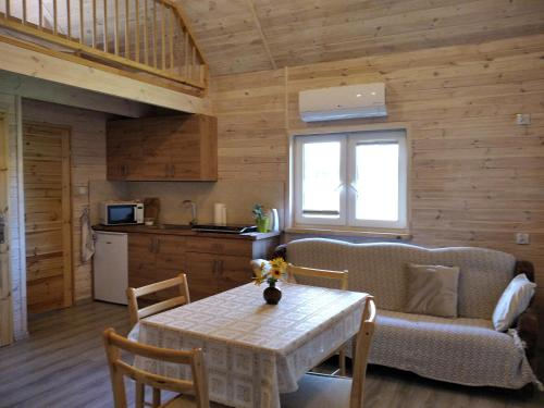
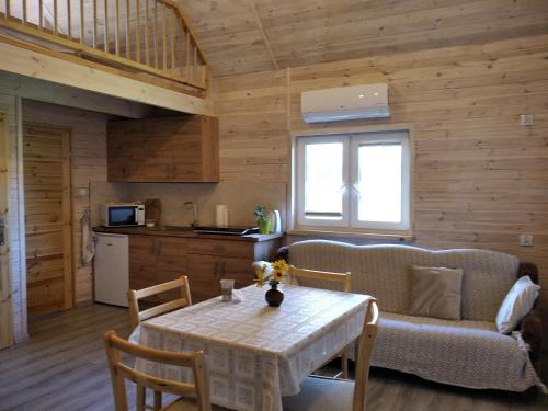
+ cup (231, 290)
